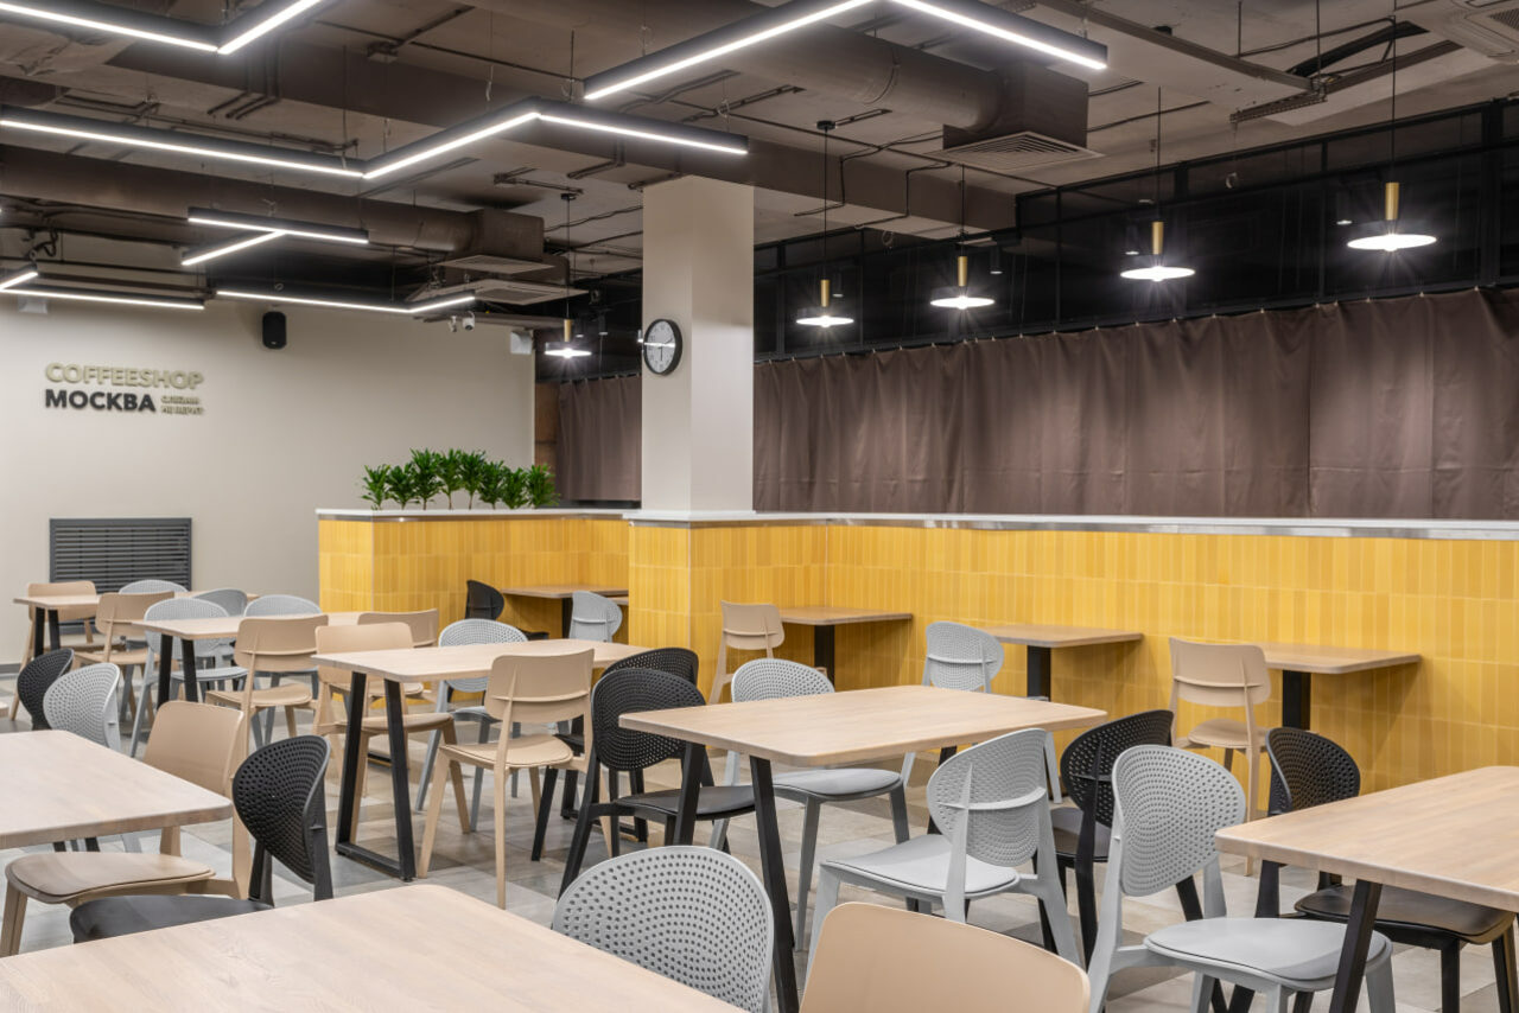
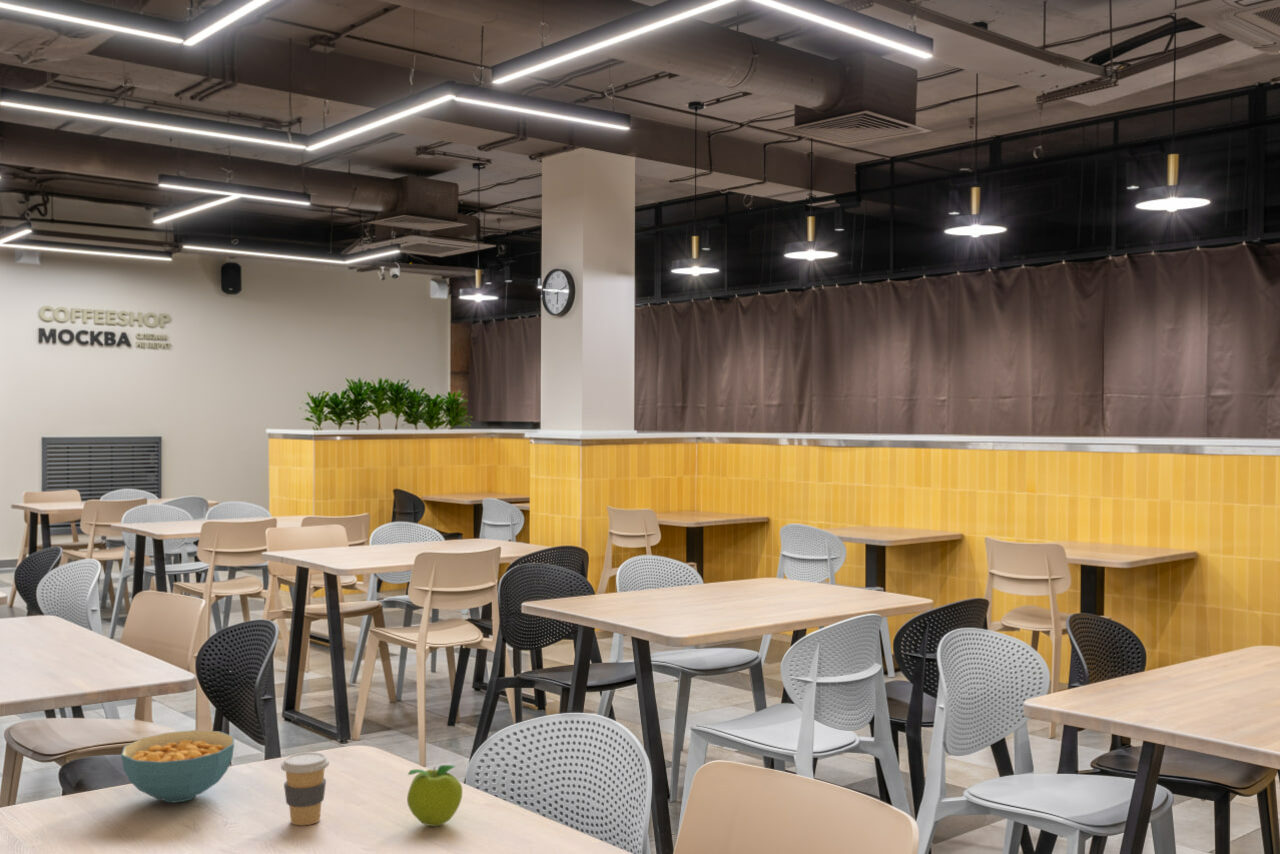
+ coffee cup (305, 789)
+ fruit (434, 795)
+ cereal bowl (179, 771)
